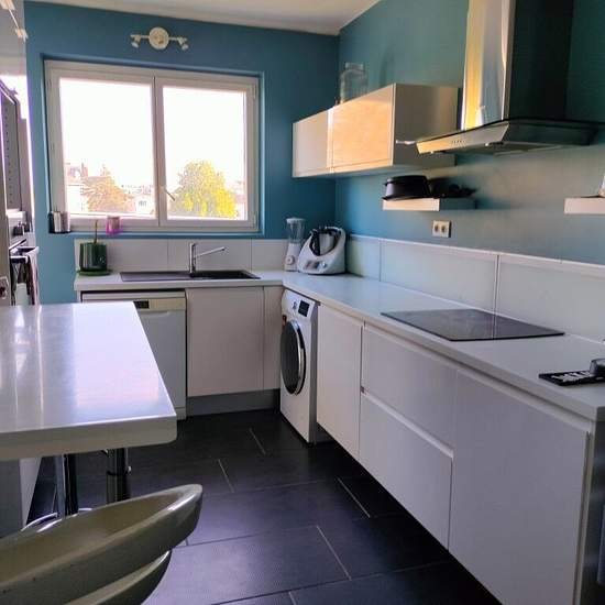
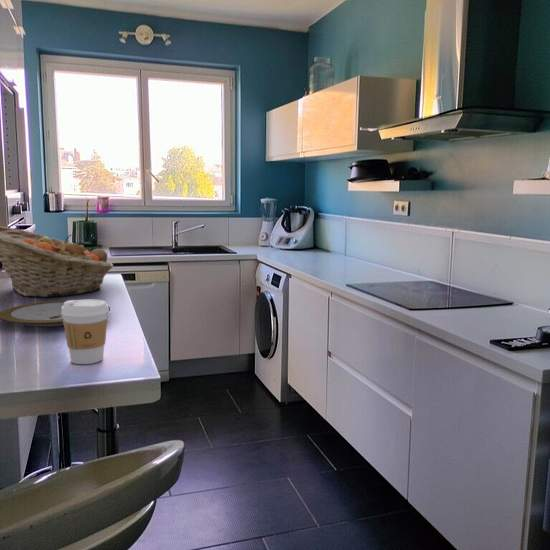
+ coffee cup (86, 330)
+ plate (56, 314)
+ fruit basket (50, 257)
